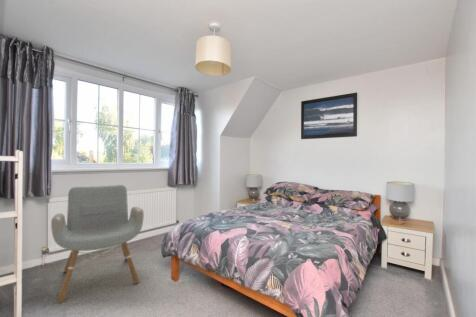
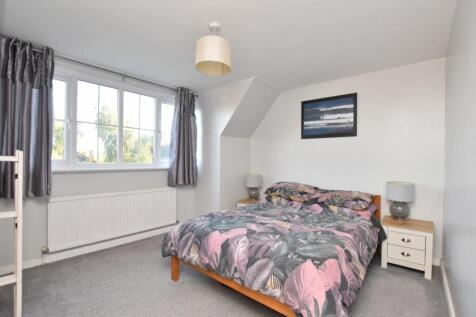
- armchair (100, 232)
